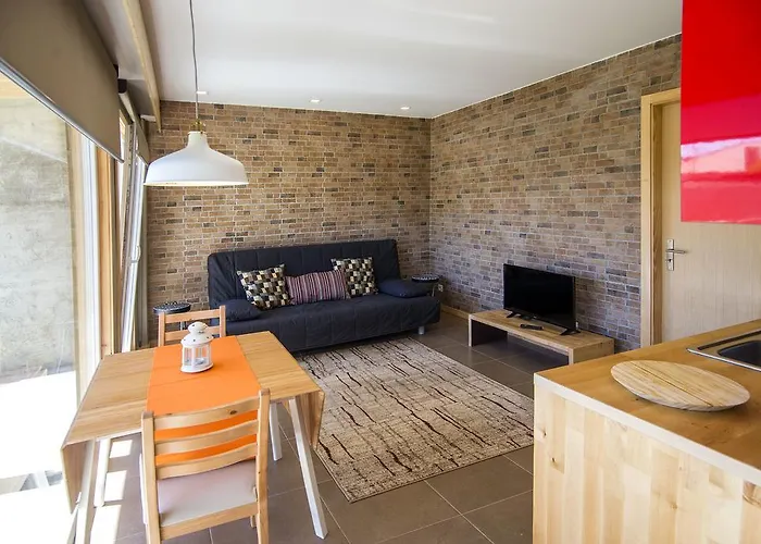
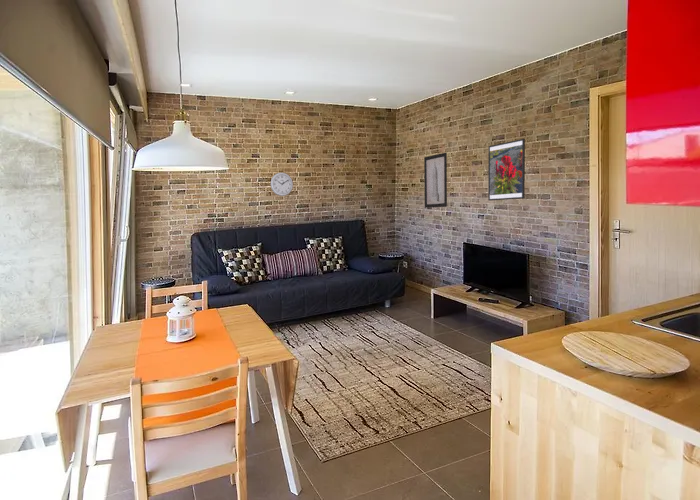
+ wall art (435, 181)
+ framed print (505, 171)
+ wall clock (282, 184)
